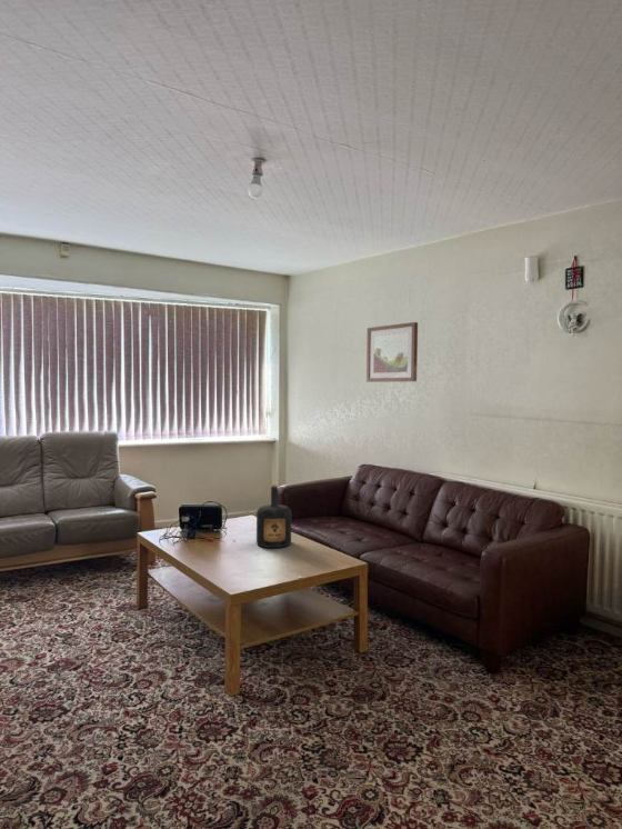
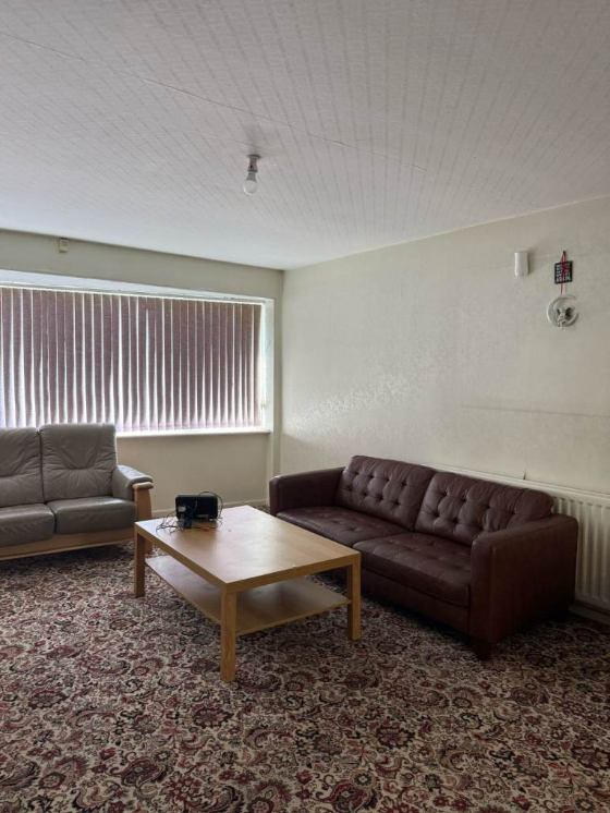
- bottle (273, 513)
- wall art (390, 353)
